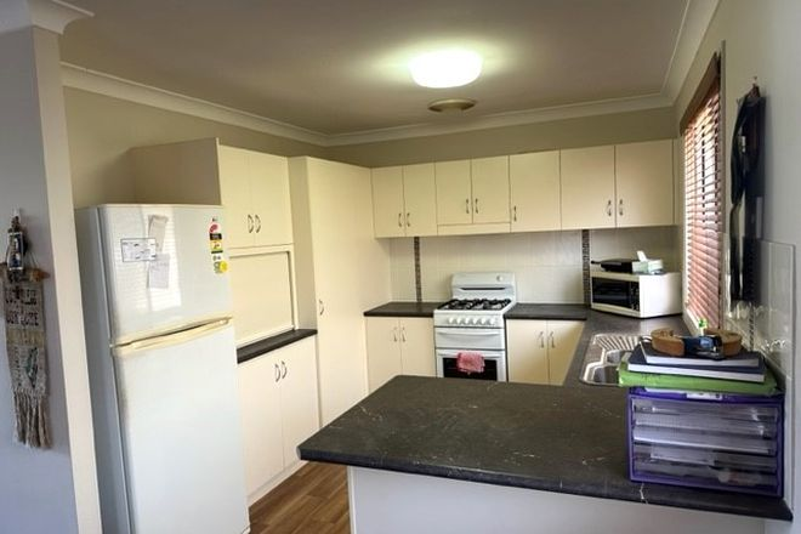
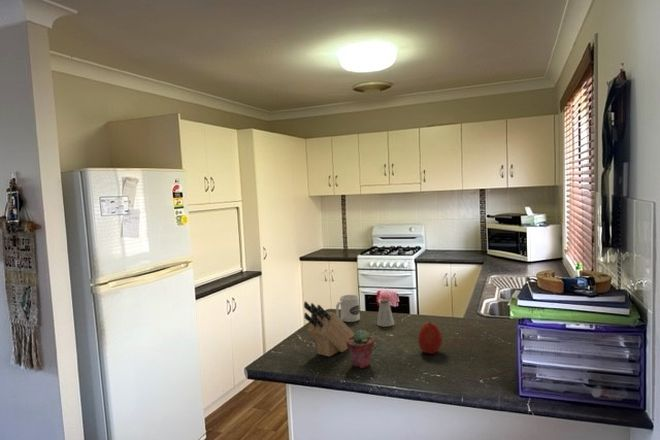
+ knife block (331, 323)
+ saltshaker (384, 312)
+ mug (346, 308)
+ apple (429, 336)
+ potted succulent (360, 346)
